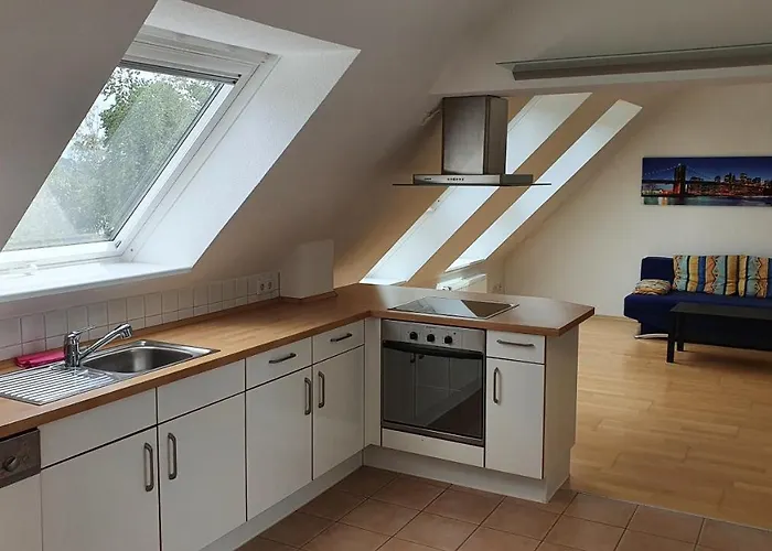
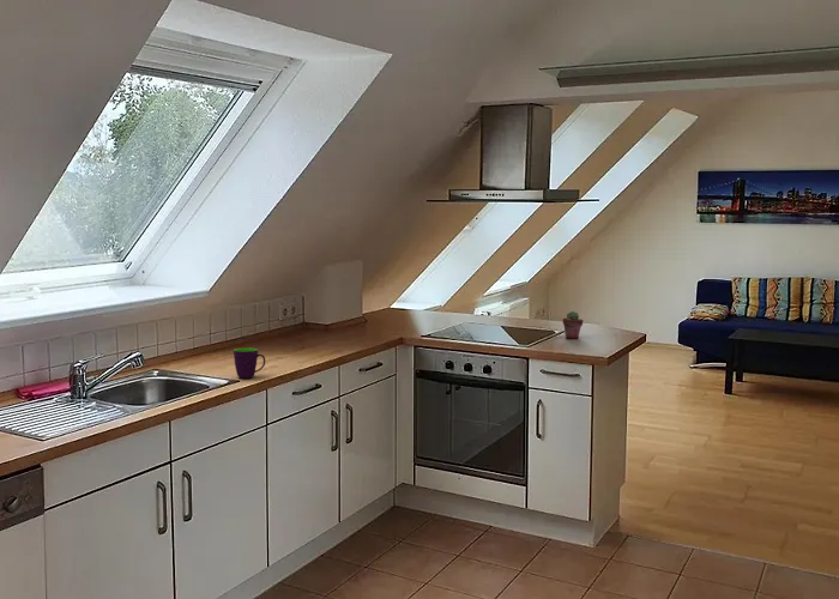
+ potted succulent (572, 323)
+ mug (249, 363)
